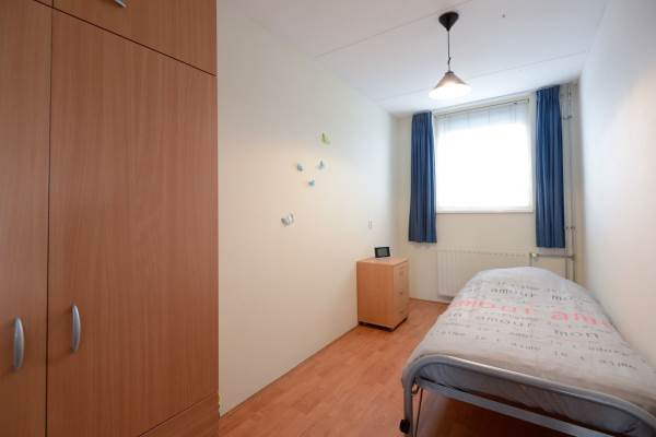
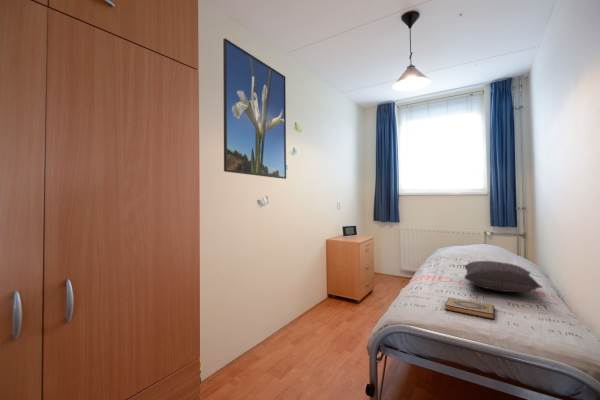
+ pillow (498, 275)
+ hardback book (469, 307)
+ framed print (258, 117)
